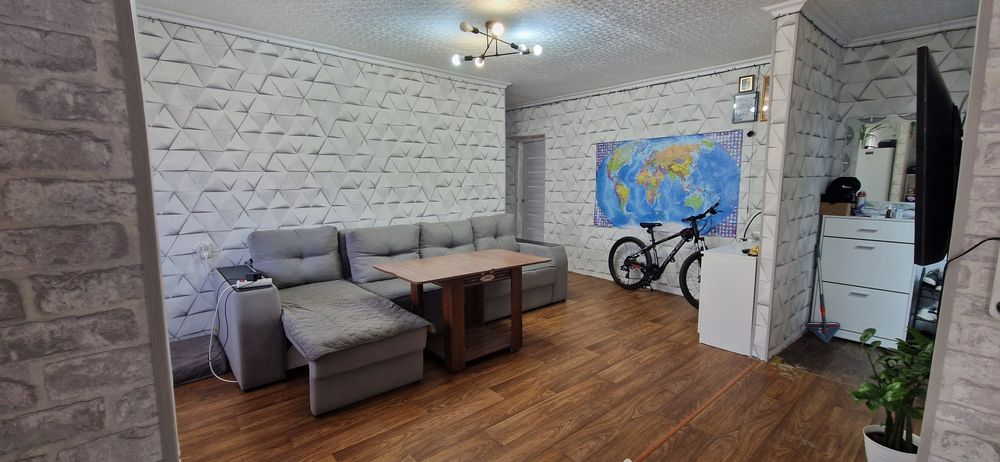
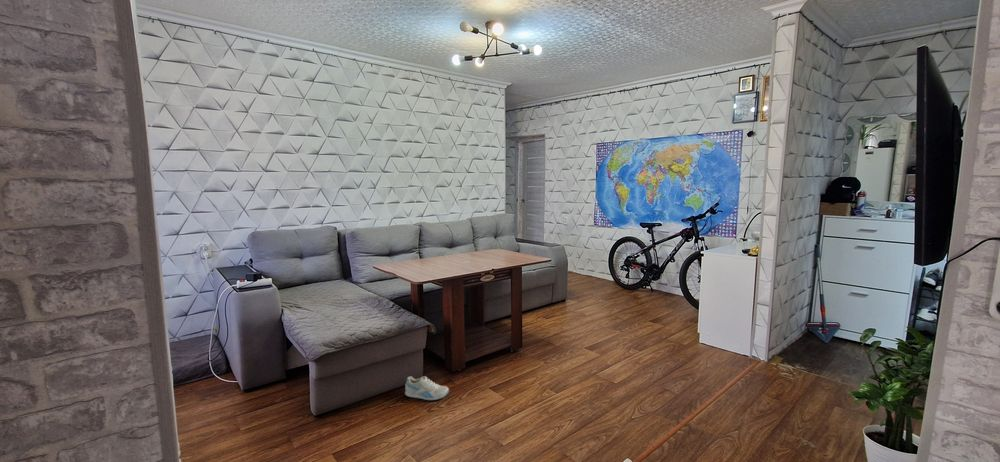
+ sneaker (426, 386)
